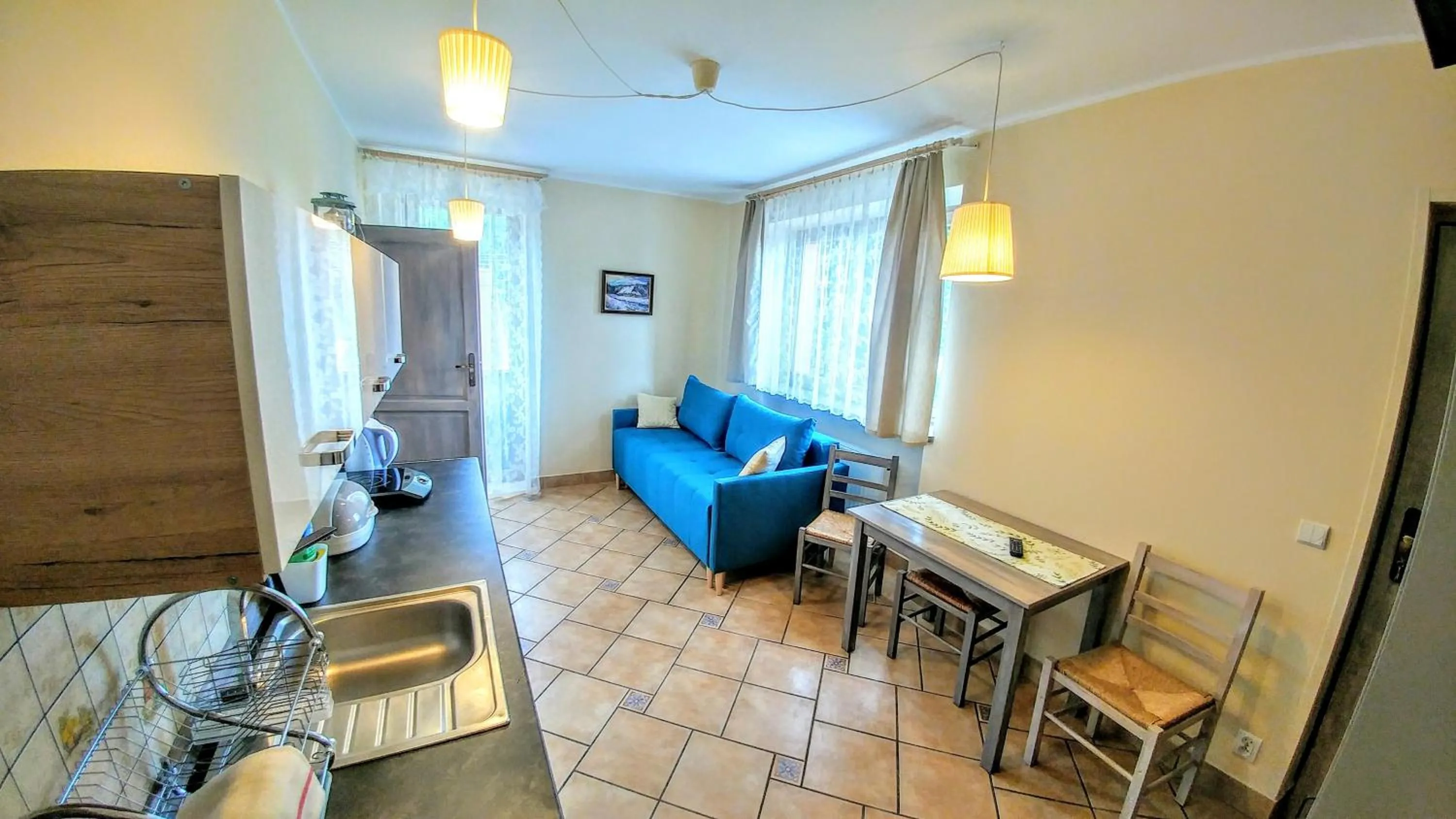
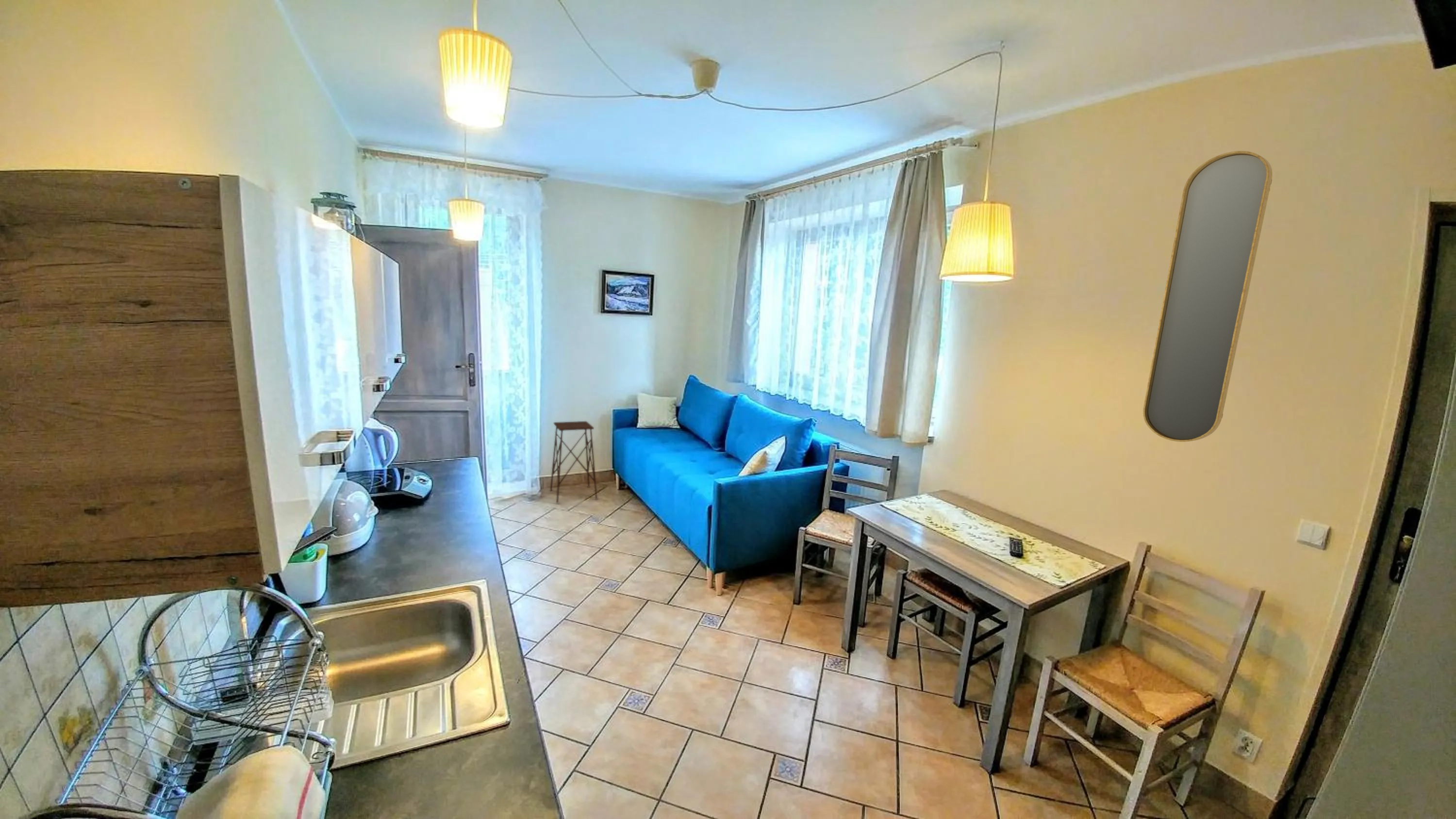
+ home mirror (1202, 303)
+ side table (575, 461)
